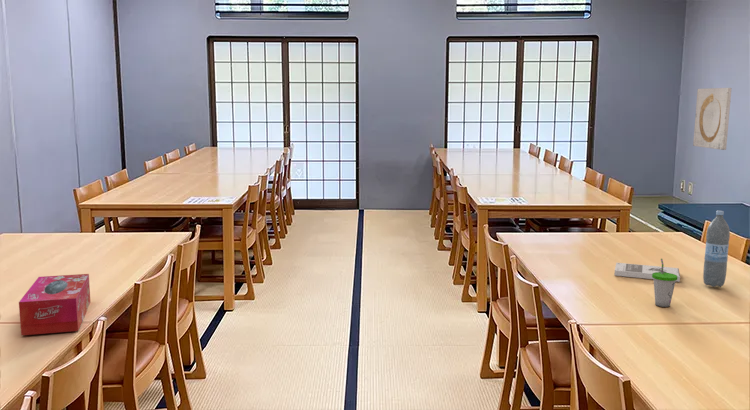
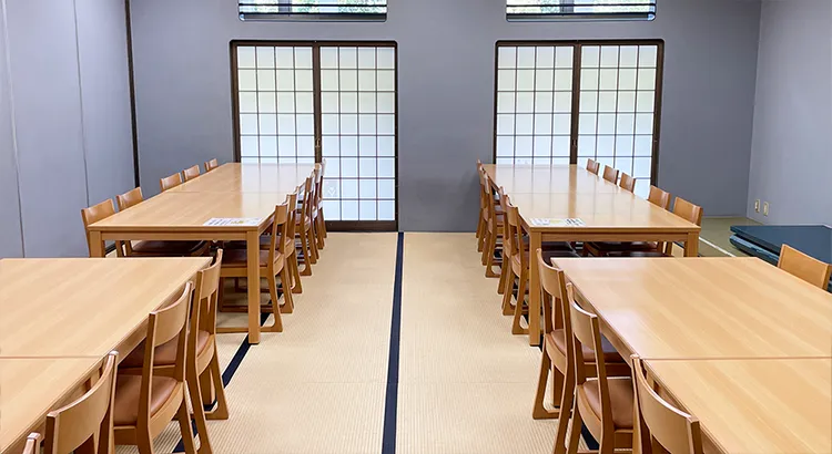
- water bottle (716, 249)
- cup (664, 283)
- wall art (711, 118)
- tissue box (57, 302)
- book (646, 271)
